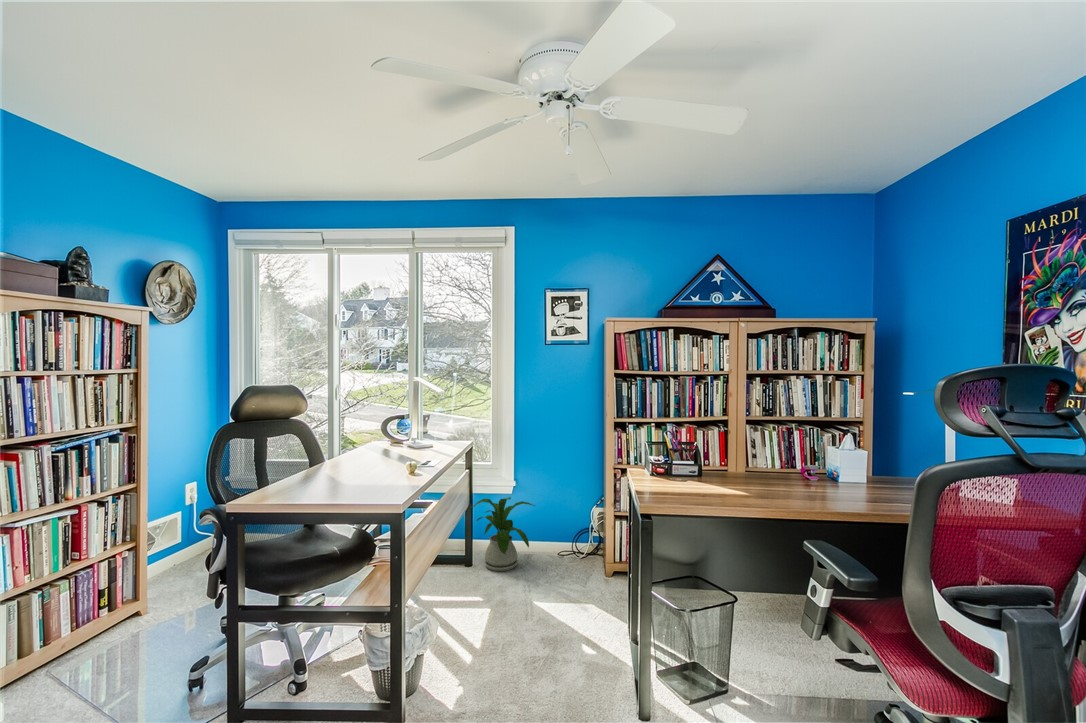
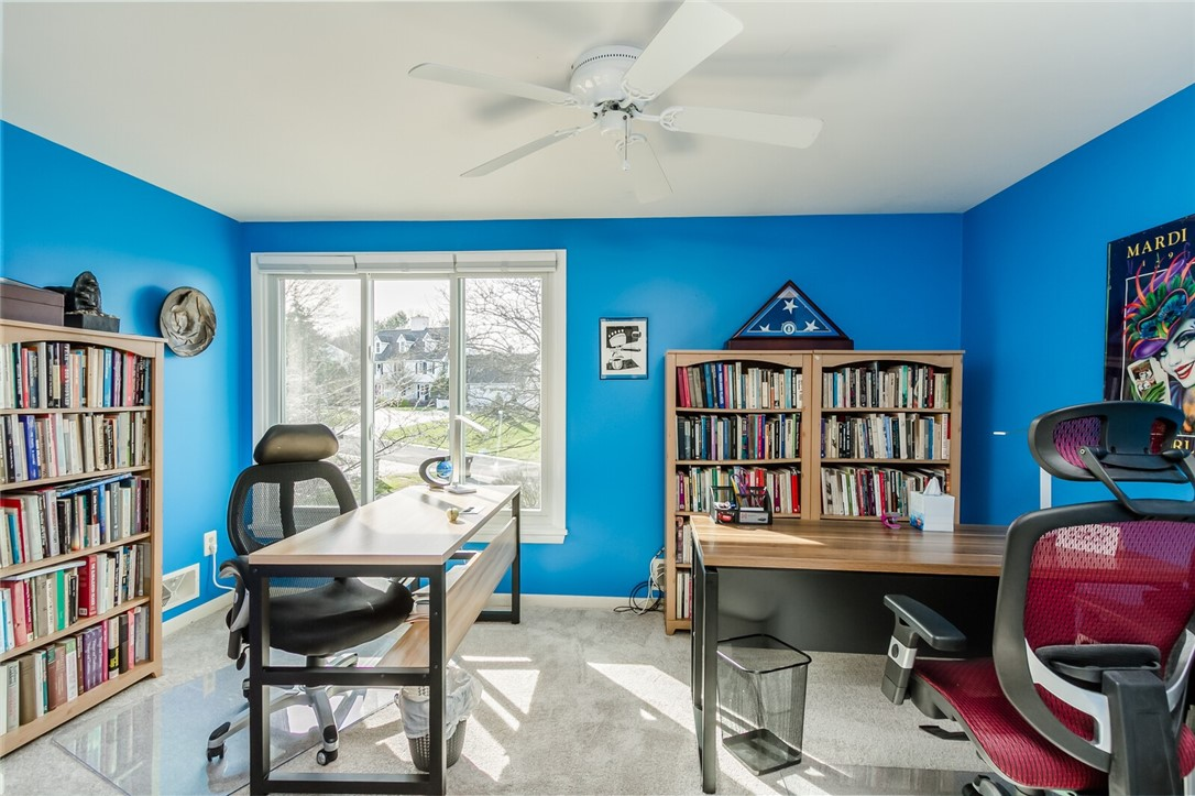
- house plant (503, 525)
